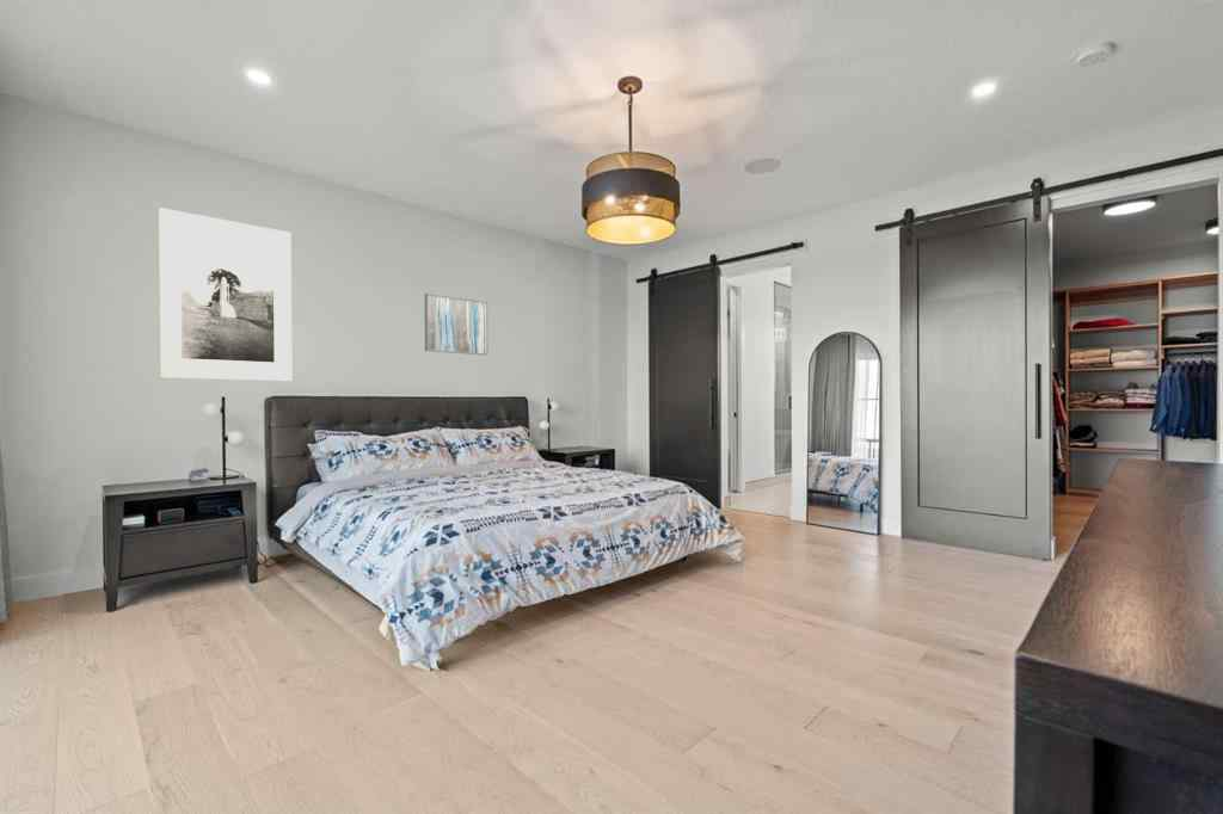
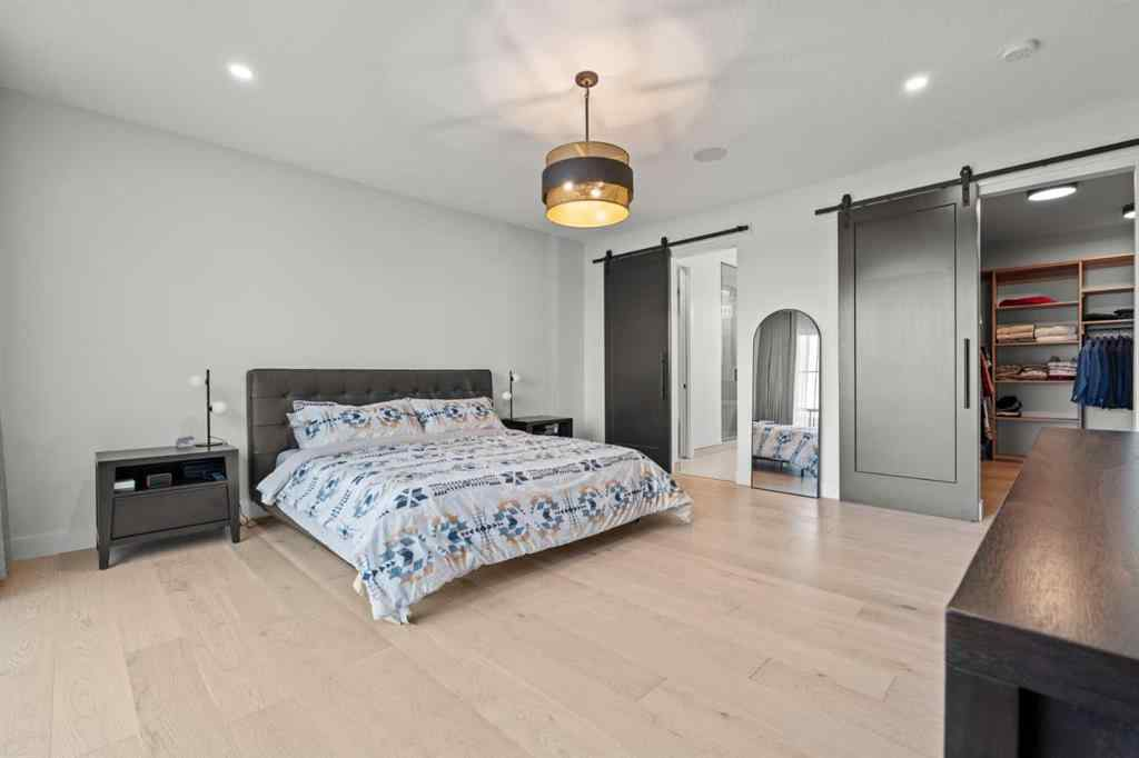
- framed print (229, 300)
- wall art (457, 325)
